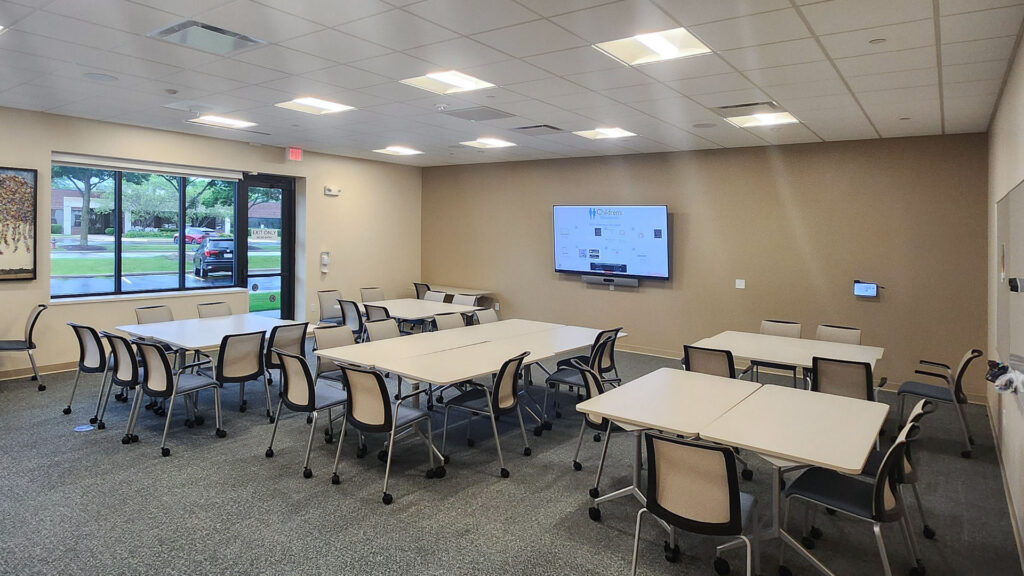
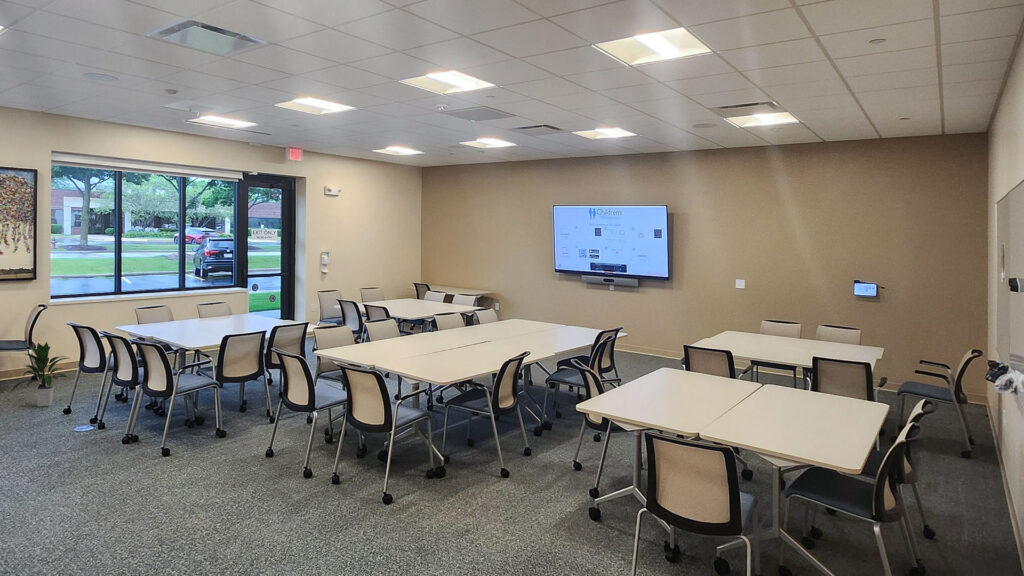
+ indoor plant (42, 373)
